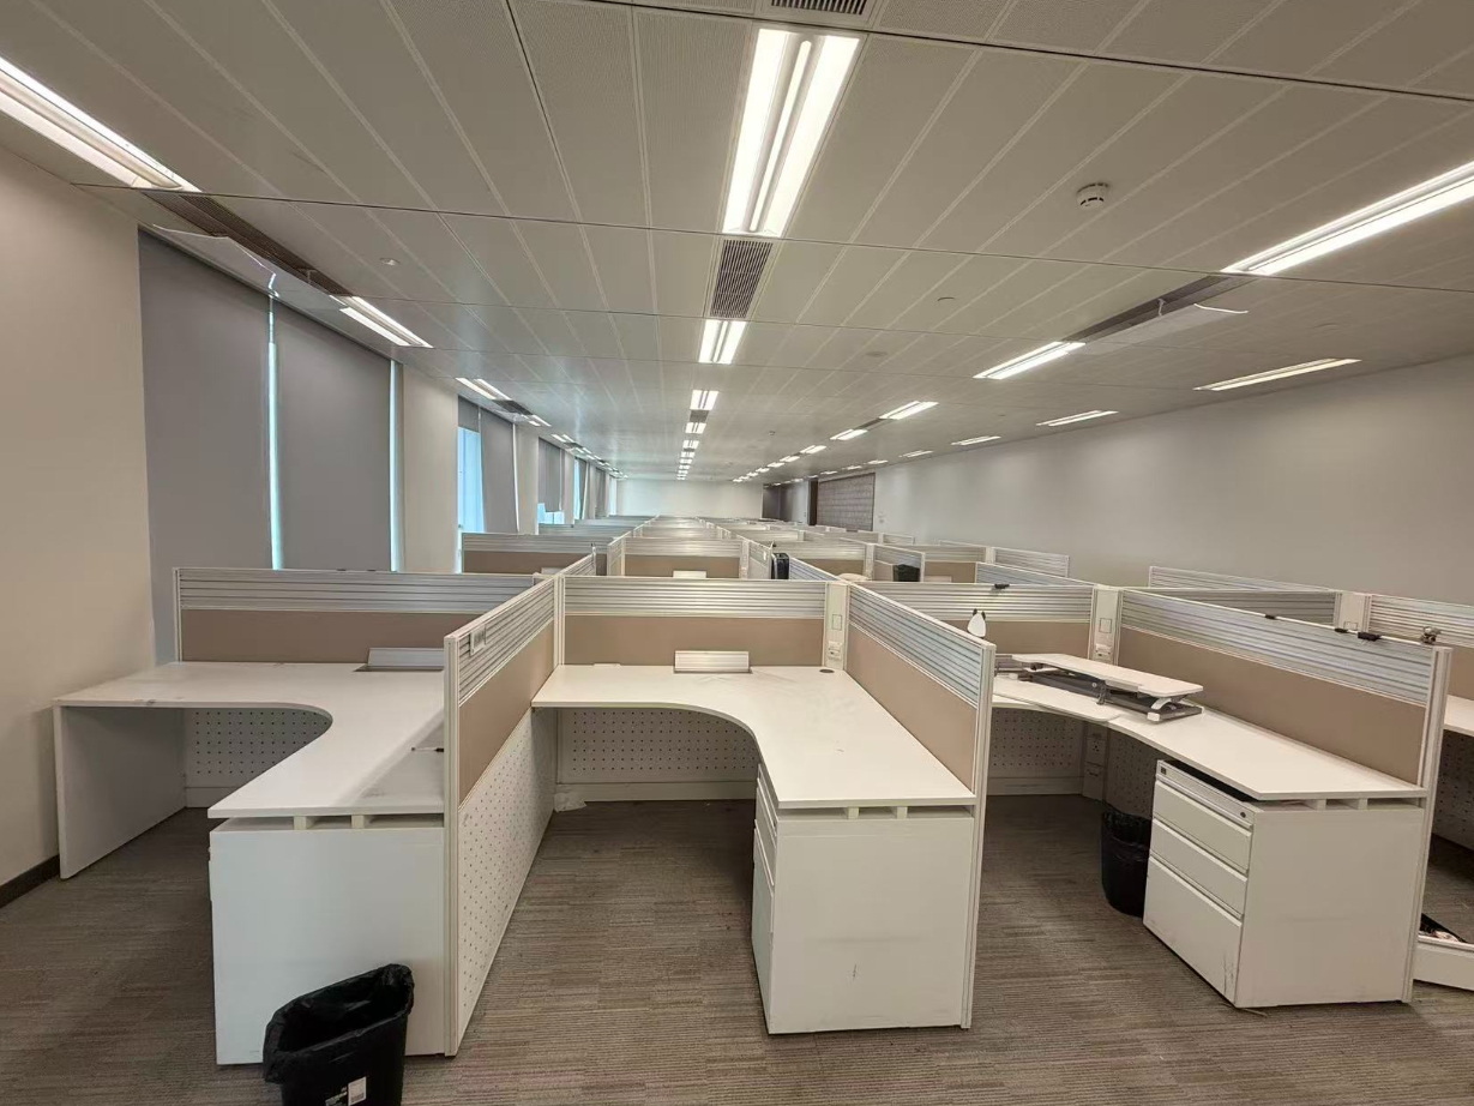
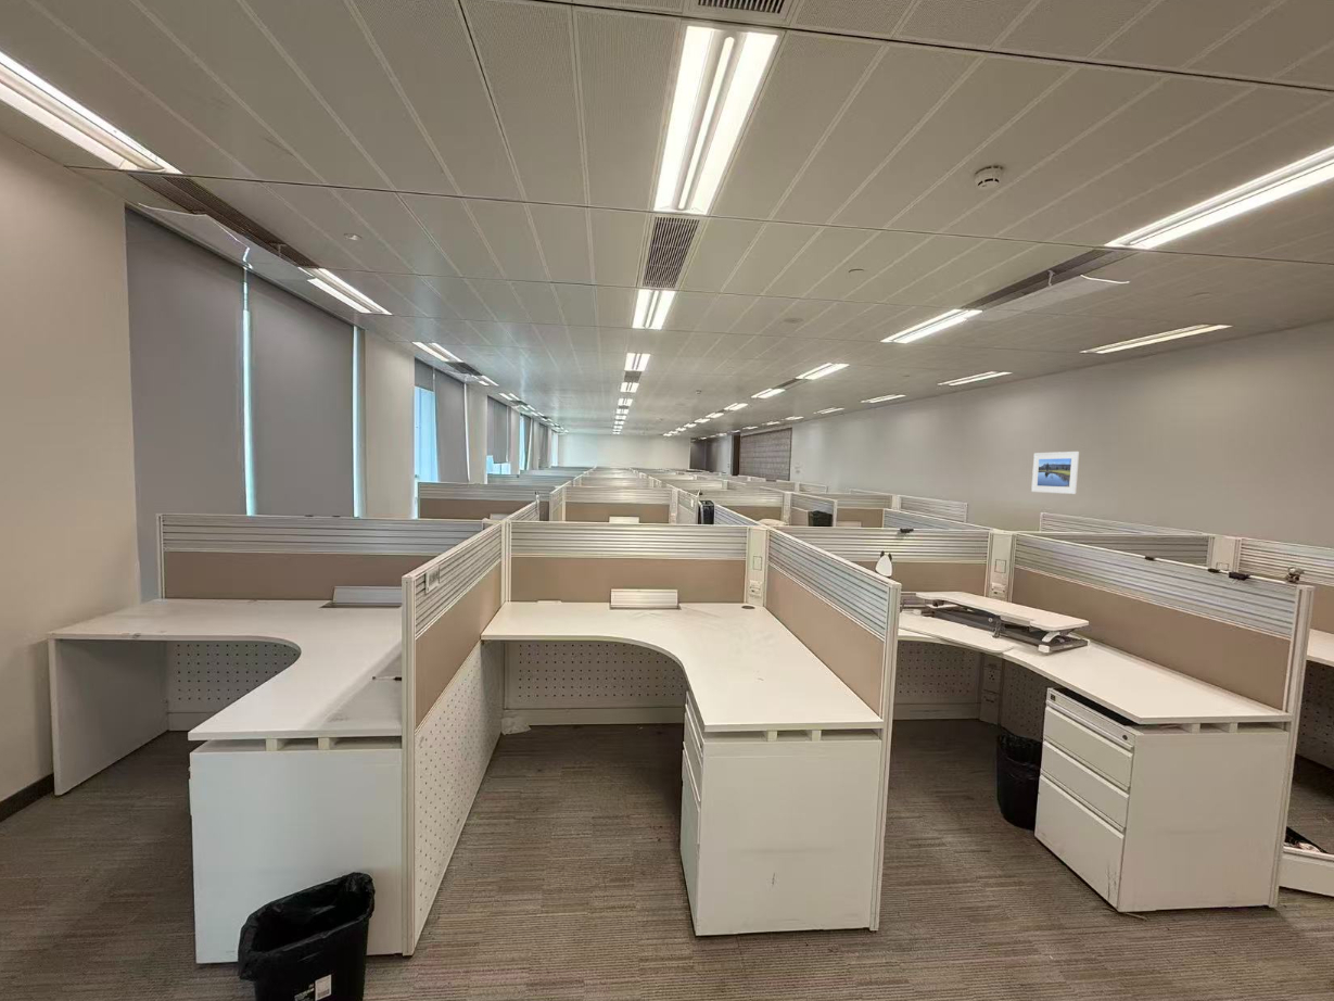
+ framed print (1054, 472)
